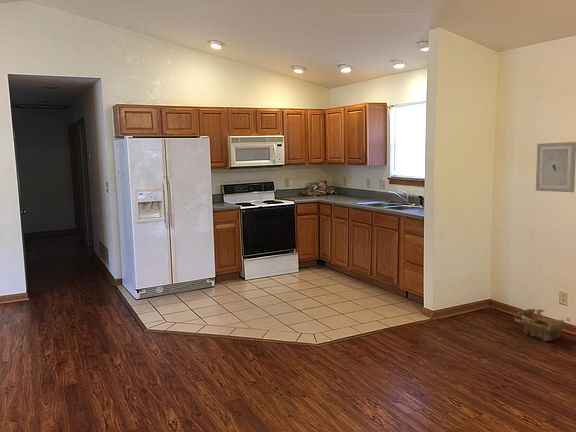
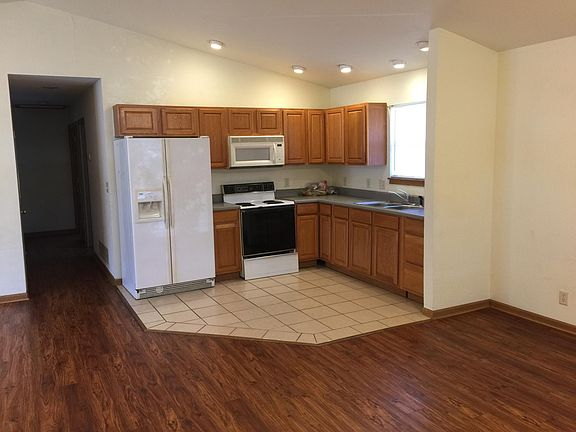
- cardboard box (543, 326)
- wall art (555, 167)
